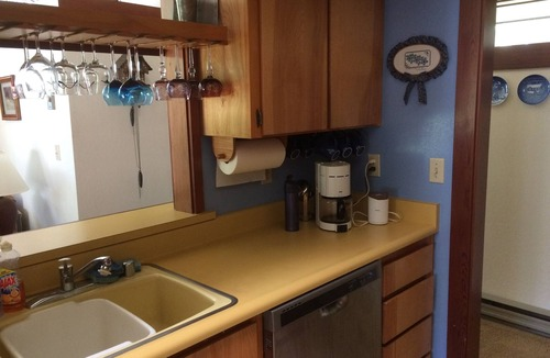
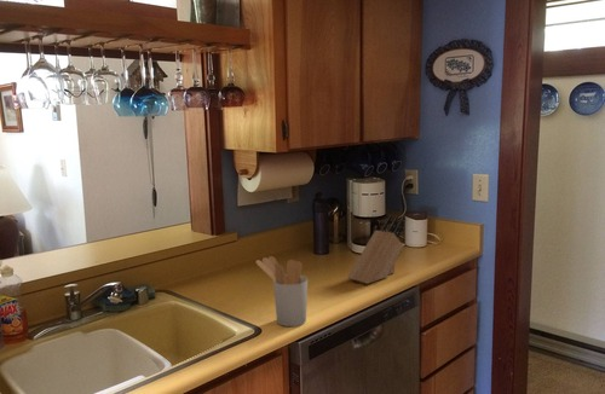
+ utensil holder (282, 289)
+ knife block (379, 247)
